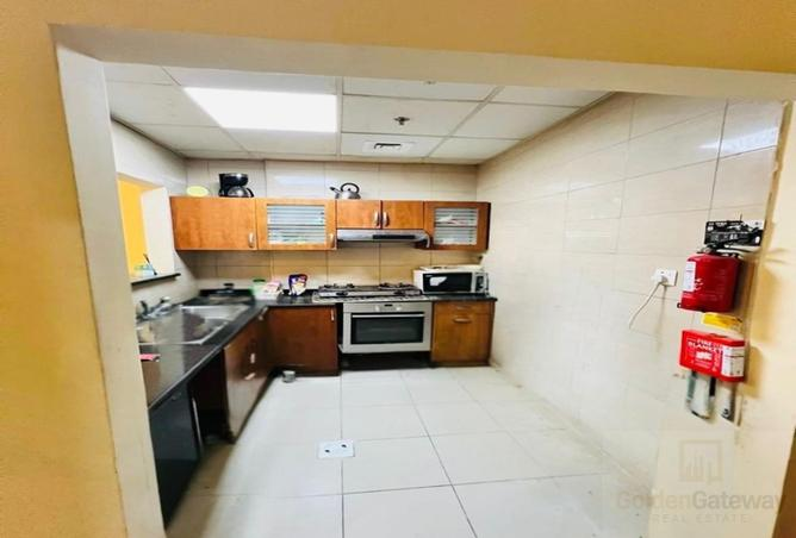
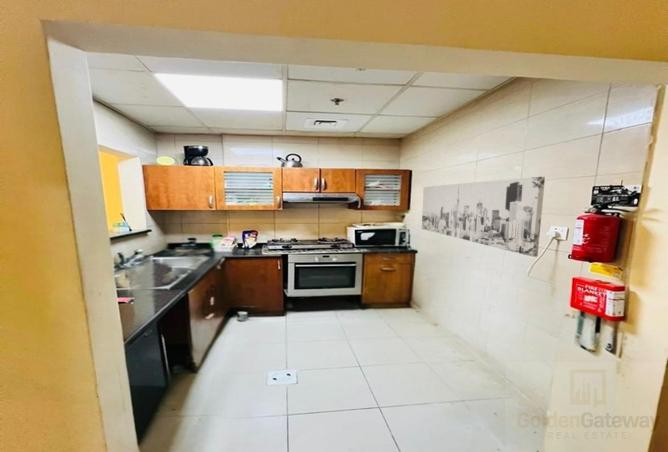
+ wall art (463, 211)
